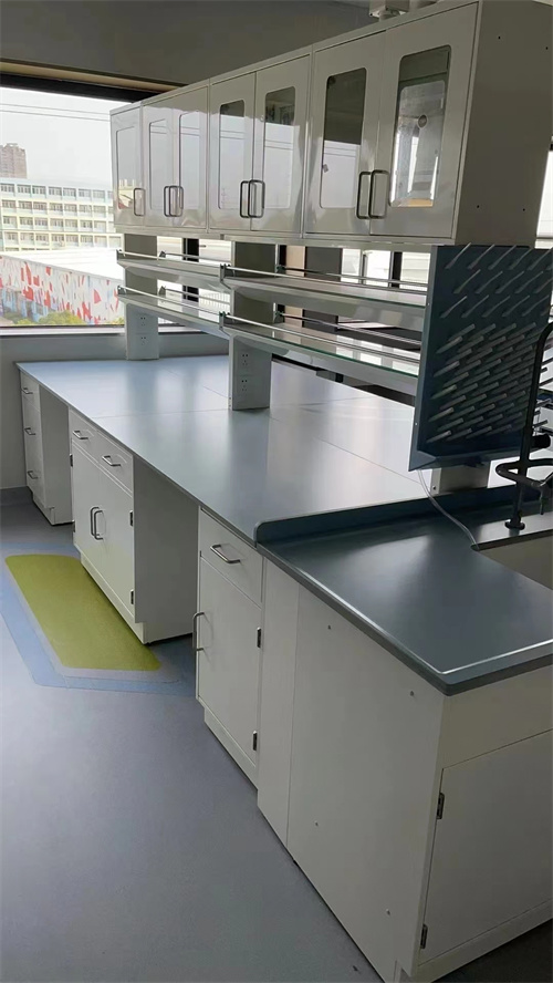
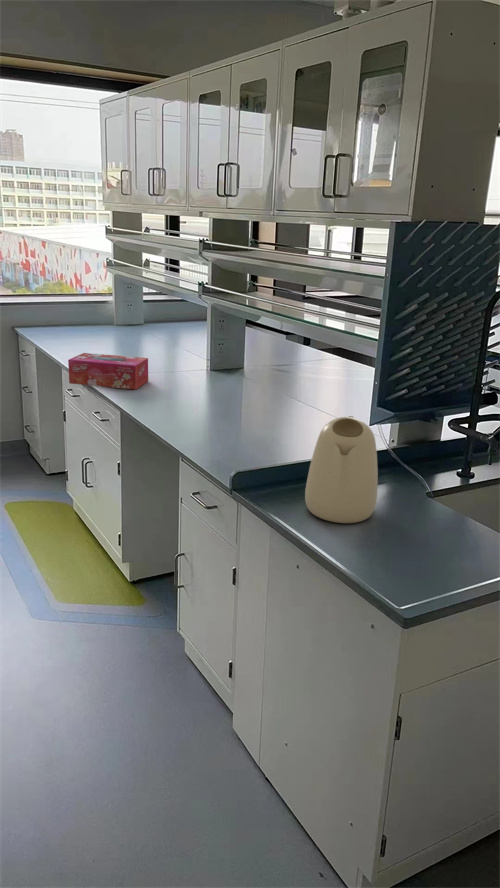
+ kettle (343, 463)
+ tissue box (109, 370)
